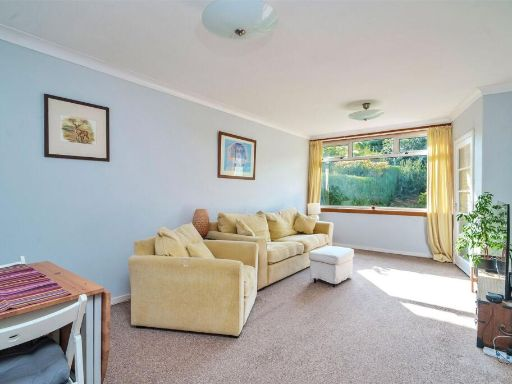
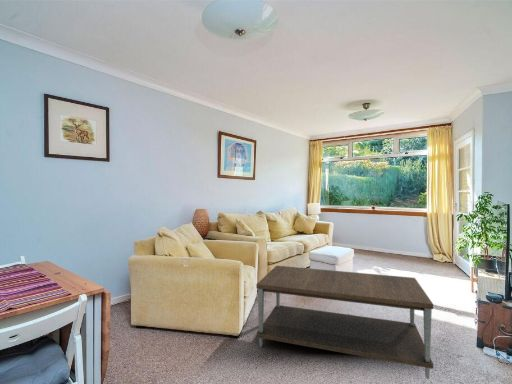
+ coffee table (338, 313)
